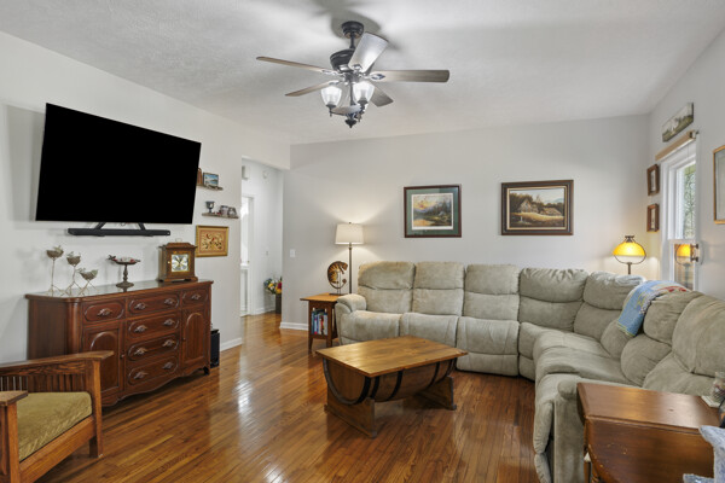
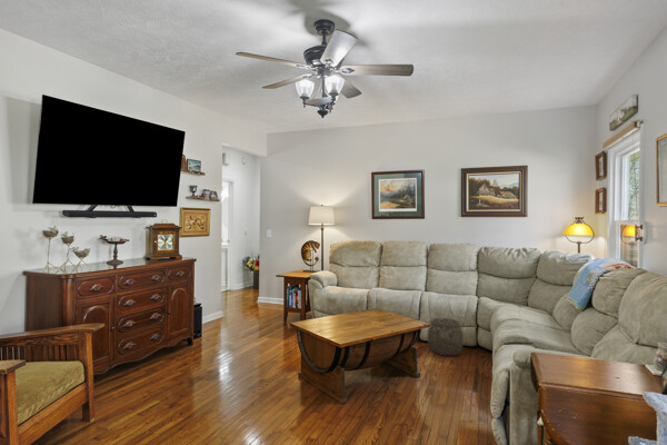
+ woven basket (445, 336)
